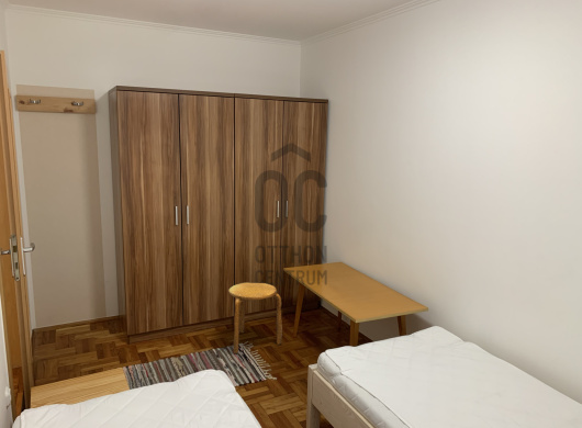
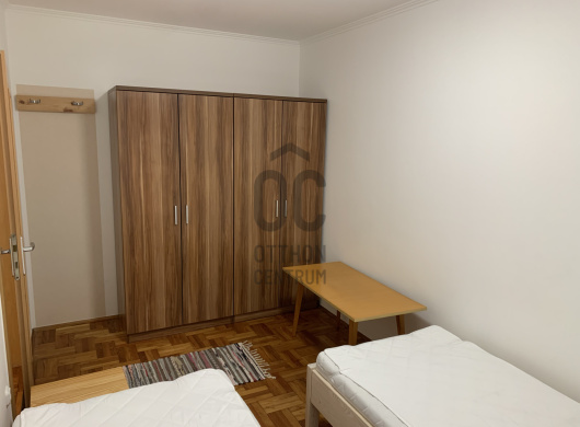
- stool (244, 314)
